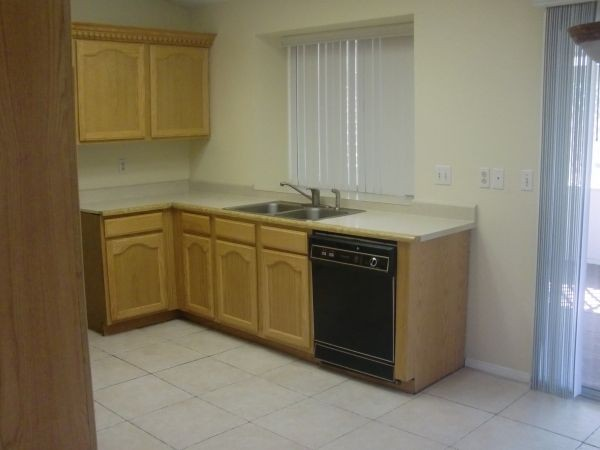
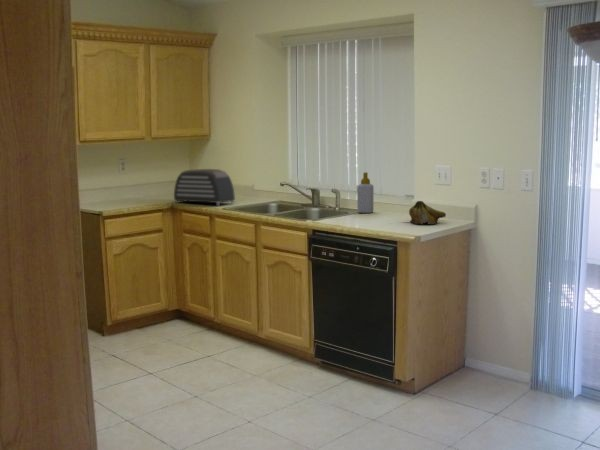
+ soap bottle (365, 192)
+ fruit (427, 211)
+ toaster (201, 186)
